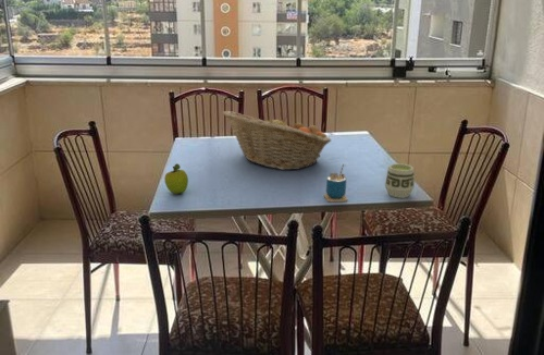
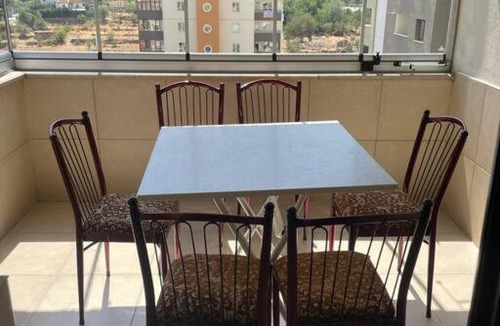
- fruit (176, 179)
- cup (336, 181)
- cup (399, 180)
- fruit basket (275, 135)
